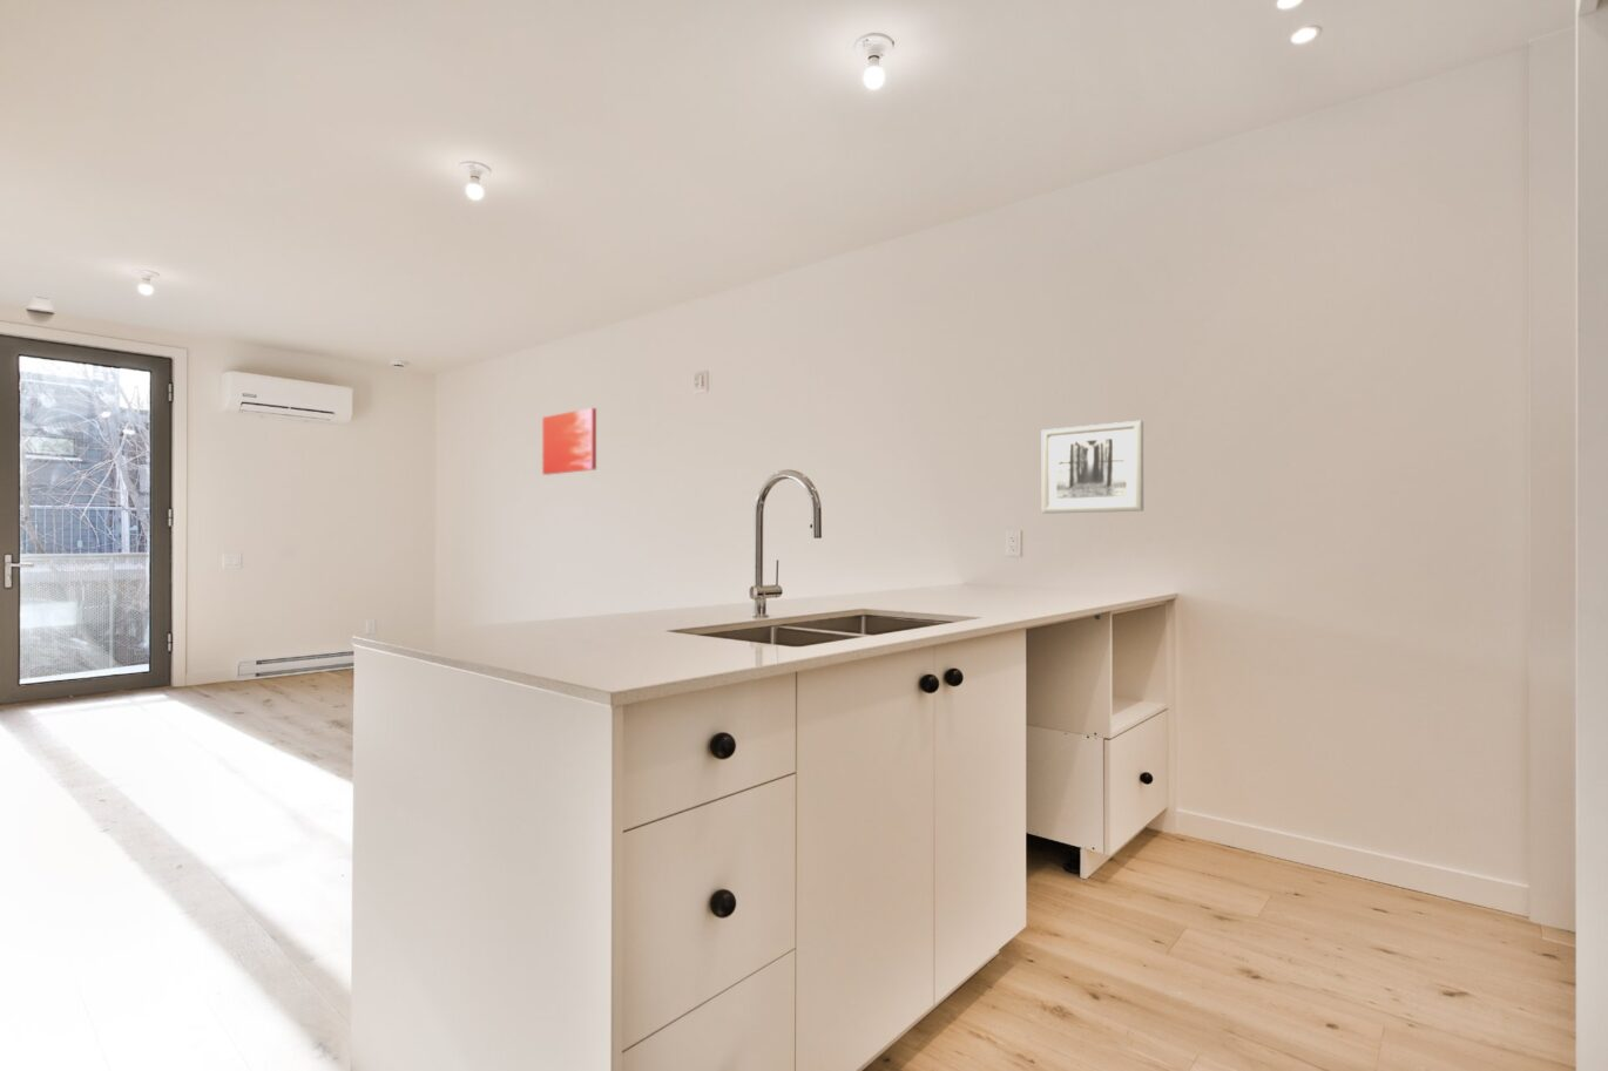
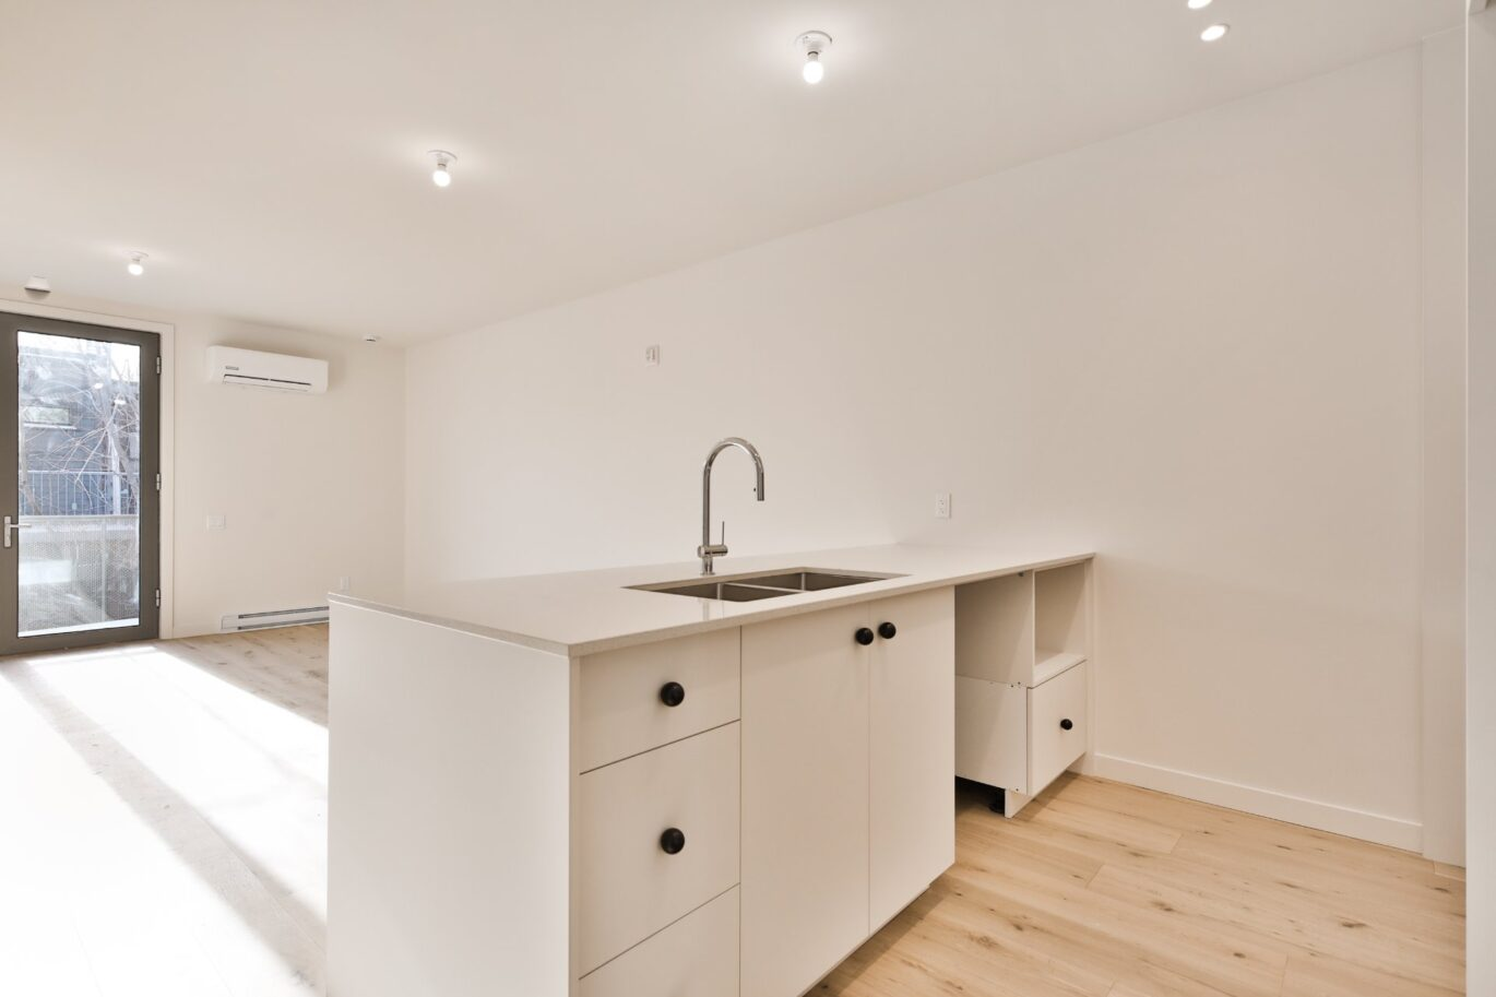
- wall art (1090, 469)
- wall art (568, 442)
